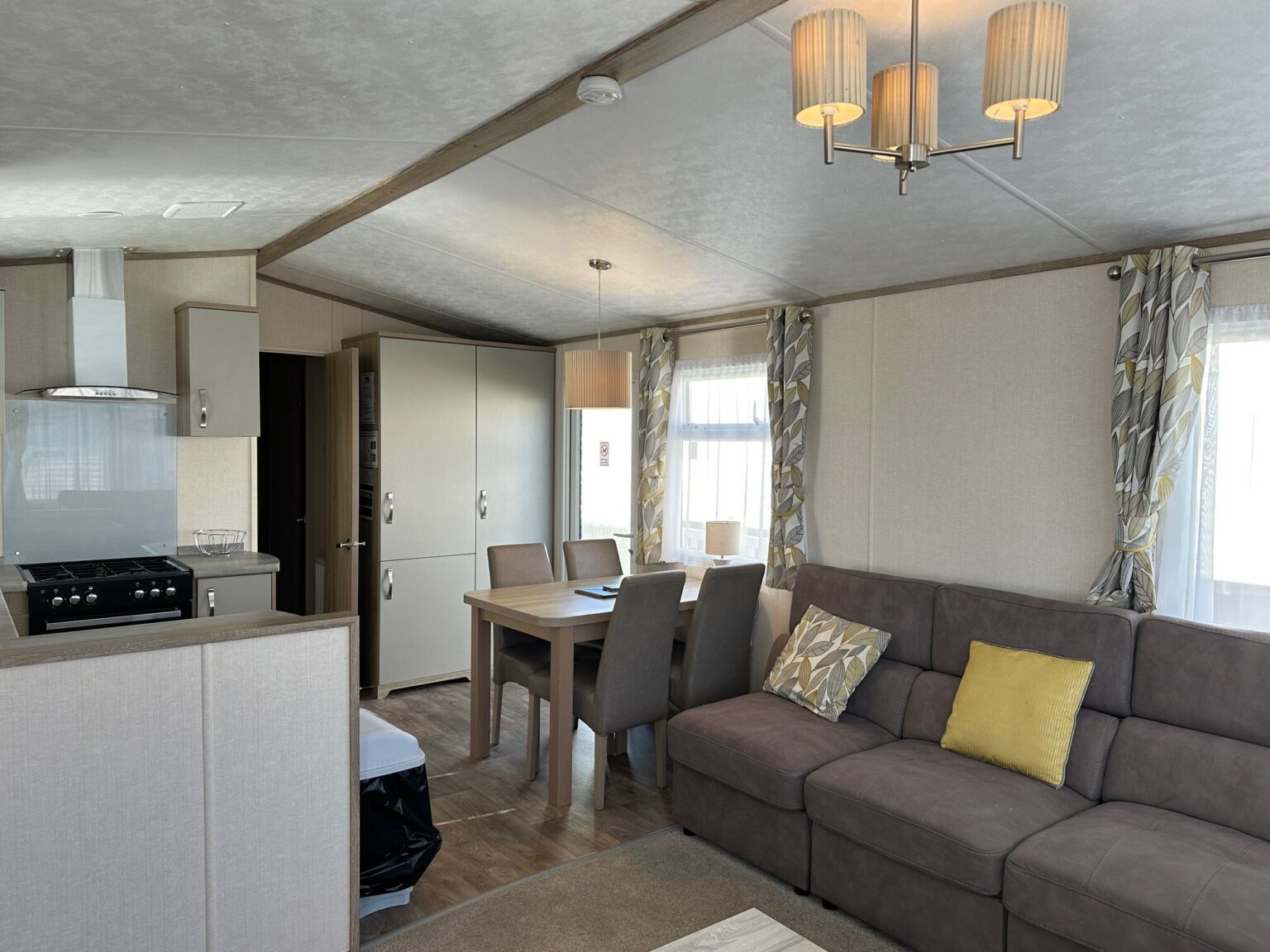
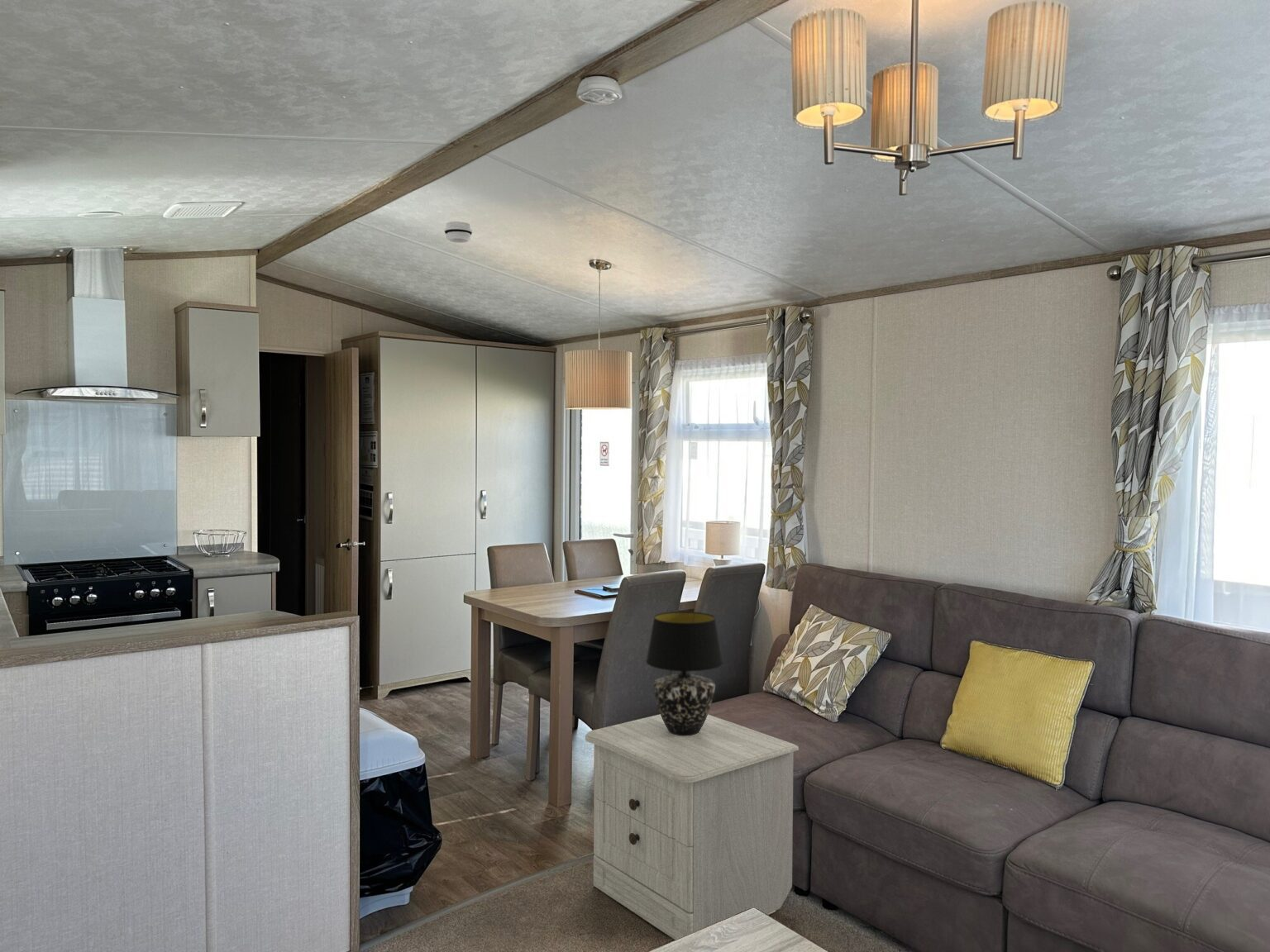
+ smoke detector (458, 232)
+ table lamp (684, 674)
+ nightstand (685, 818)
